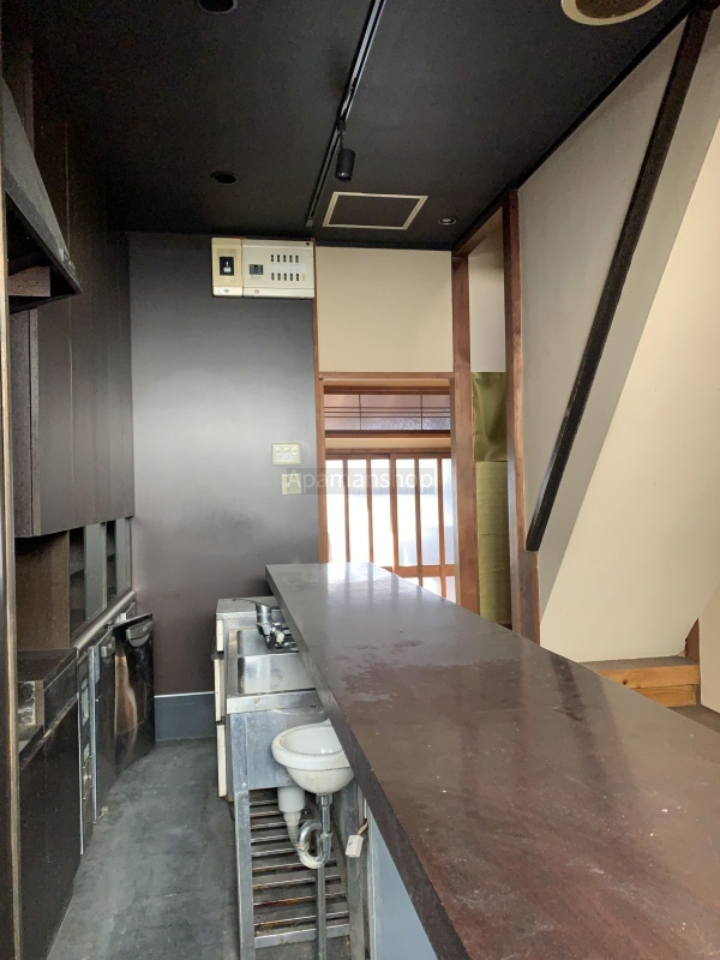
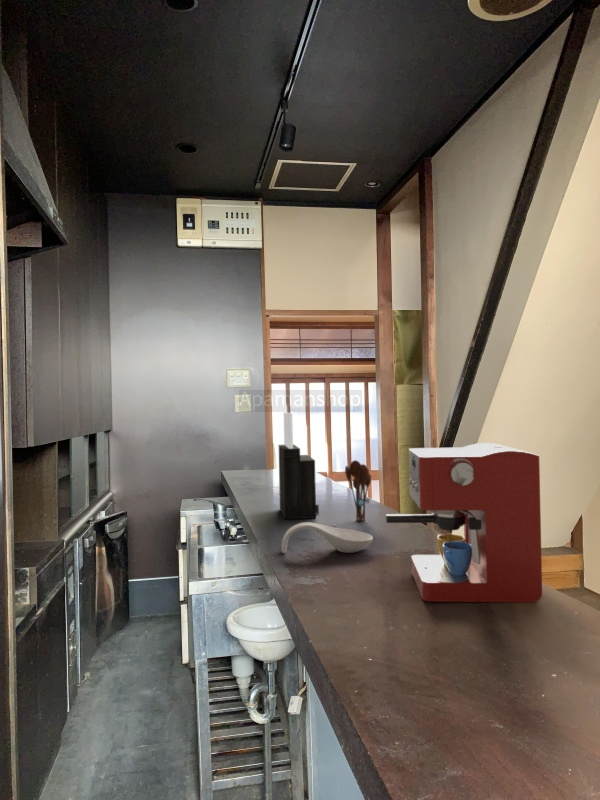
+ spoon rest (327, 536)
+ coffee maker (471, 516)
+ utensil holder (358, 490)
+ knife block (299, 462)
